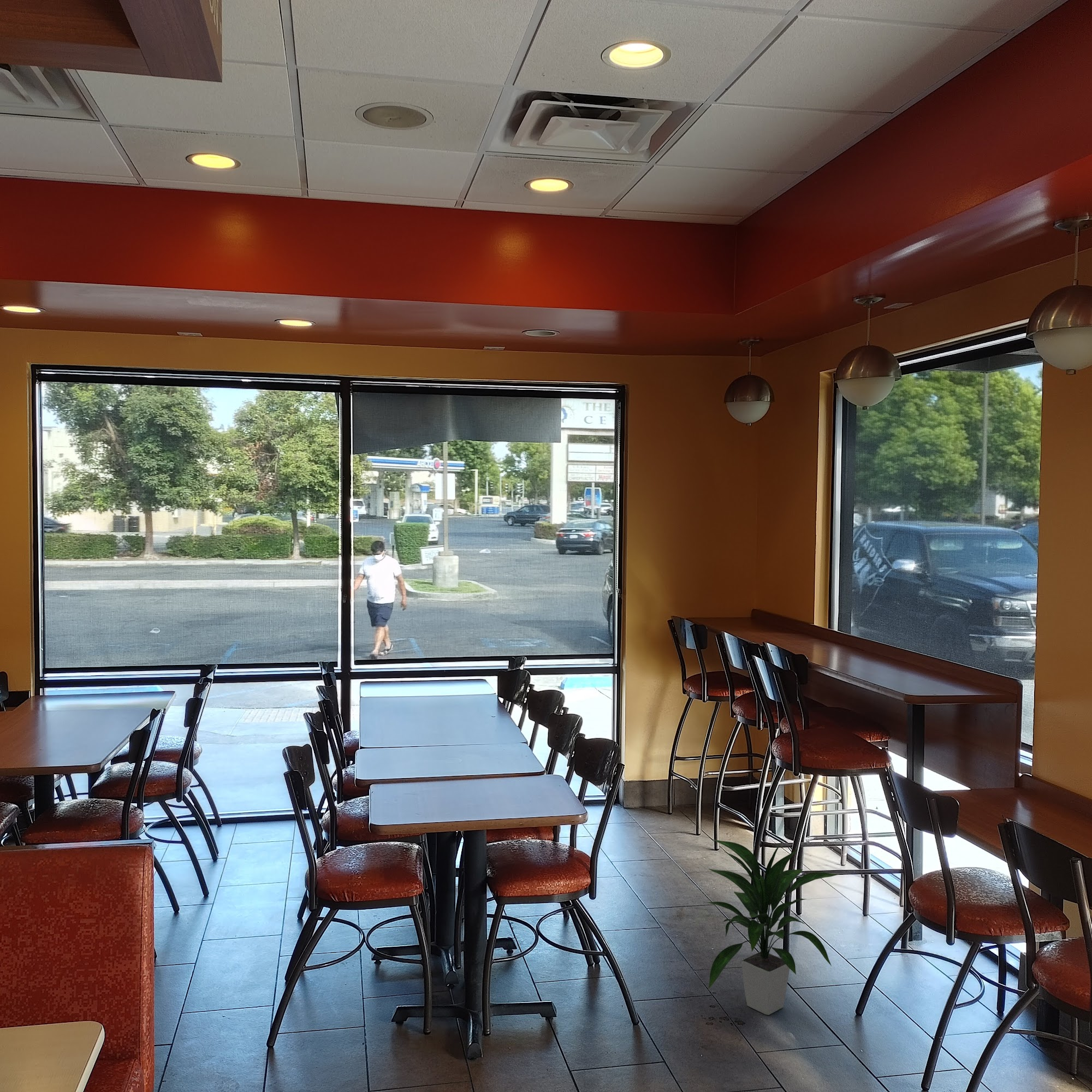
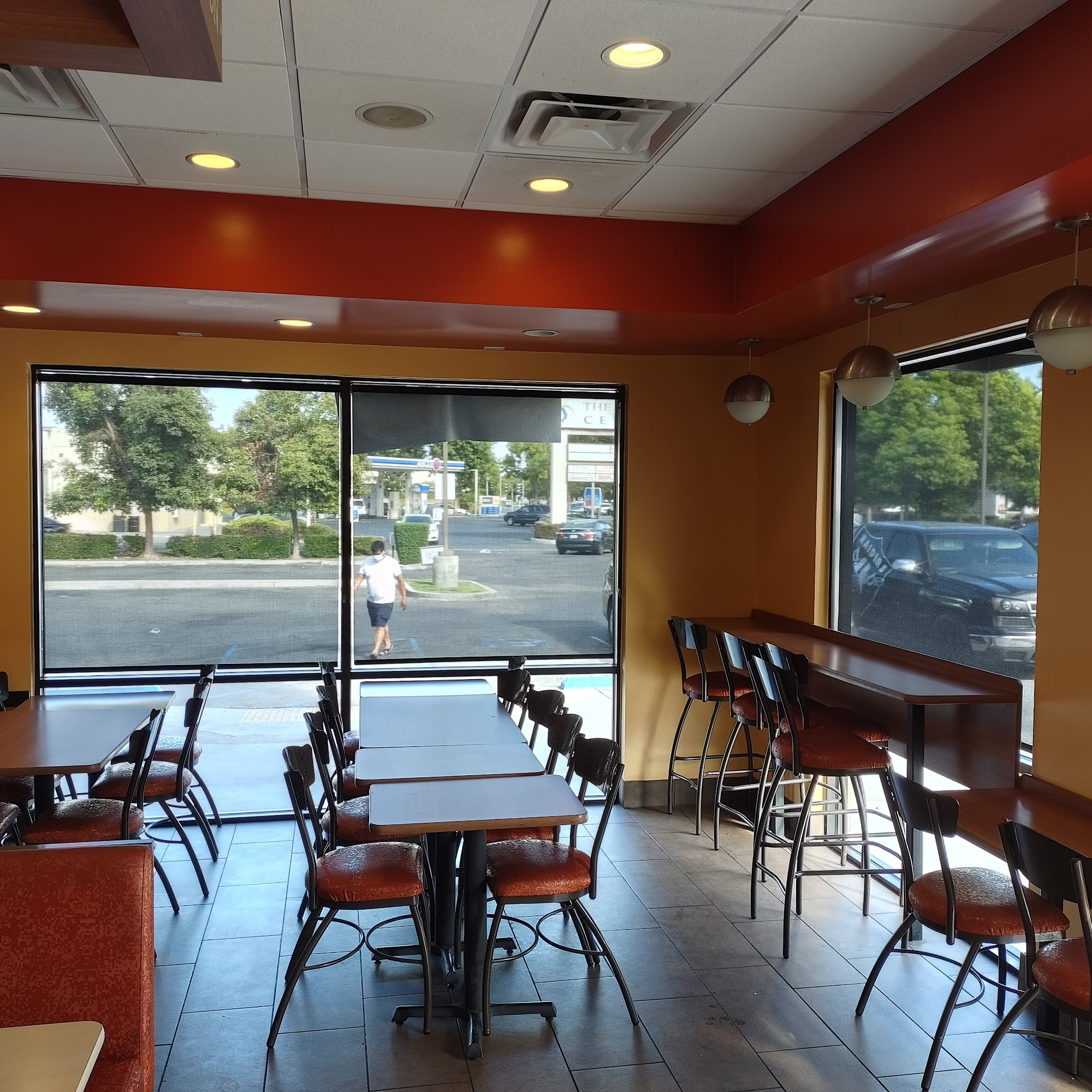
- indoor plant (760, 922)
